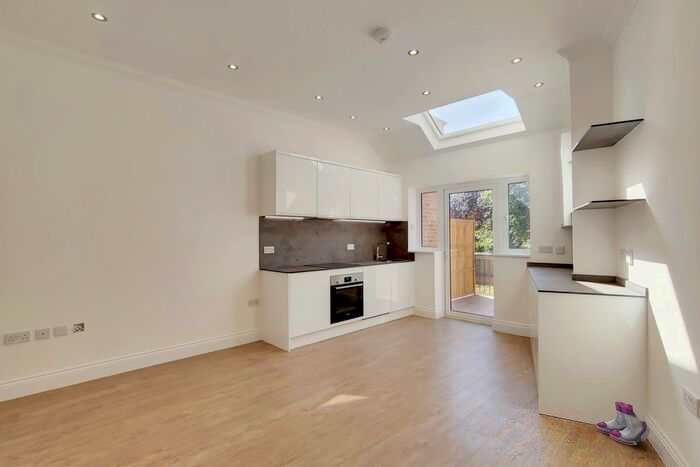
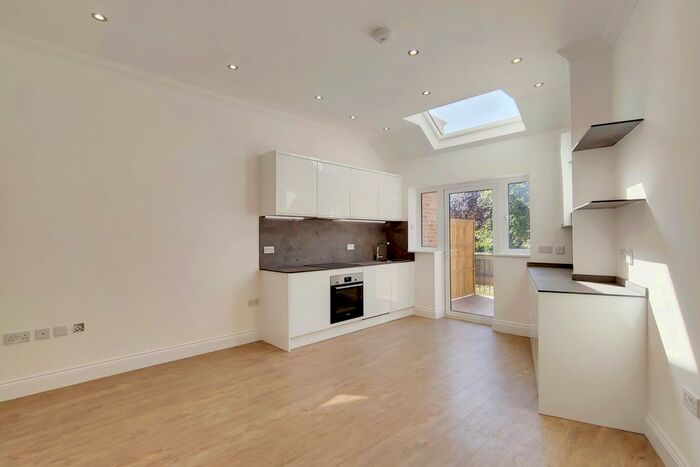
- boots (621, 419)
